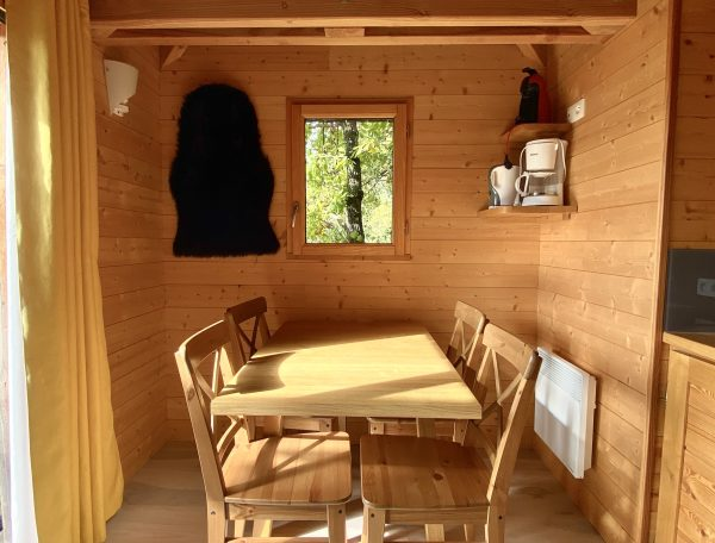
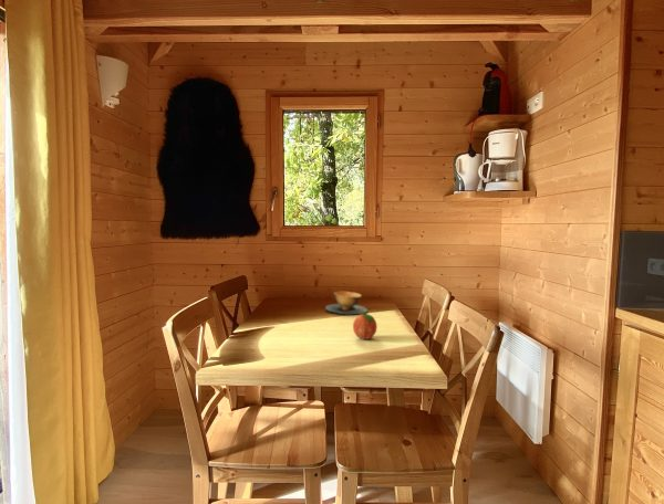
+ wooden bowl (346, 301)
+ fruit (364, 324)
